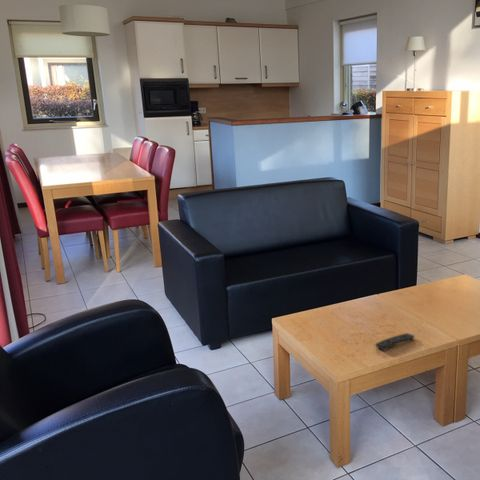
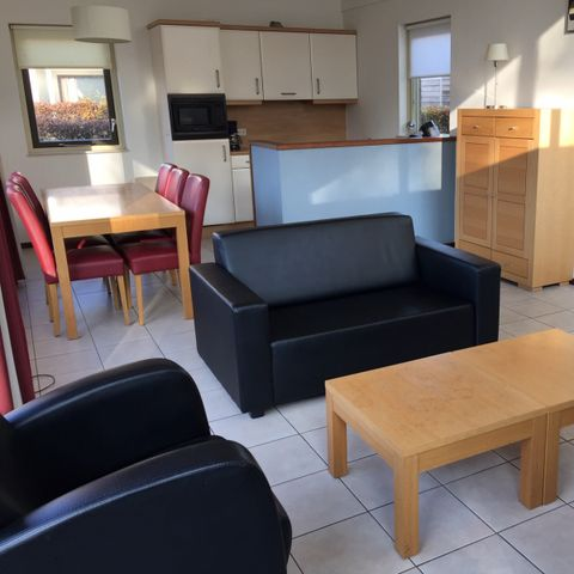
- remote control (396, 340)
